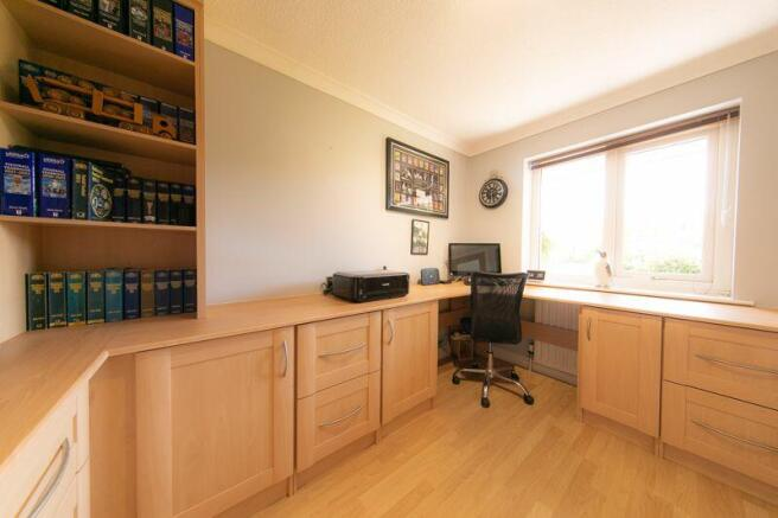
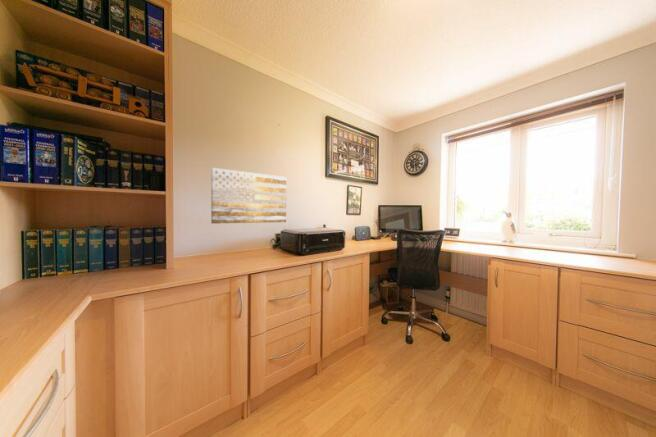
+ wall art (252, 198)
